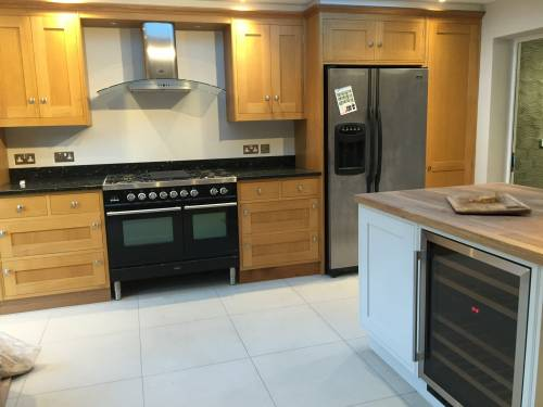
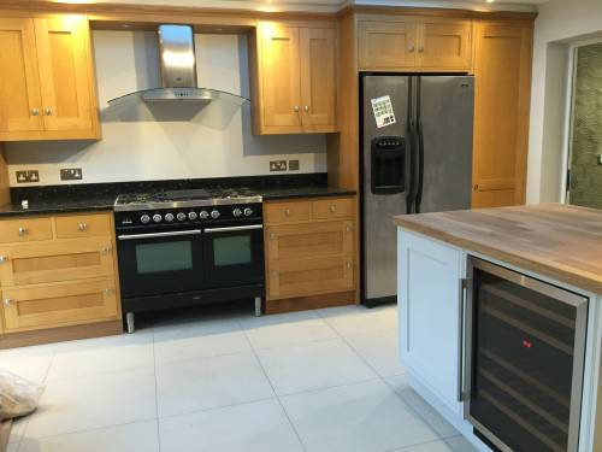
- cutting board (483, 199)
